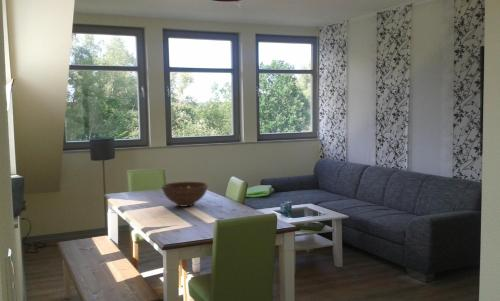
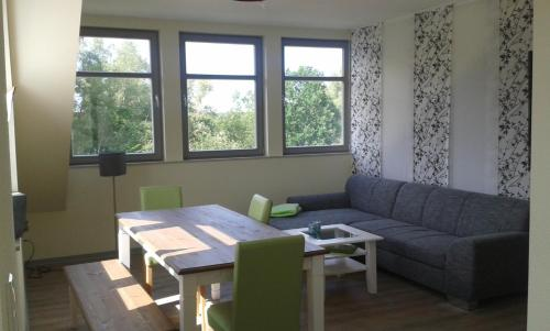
- fruit bowl (185, 195)
